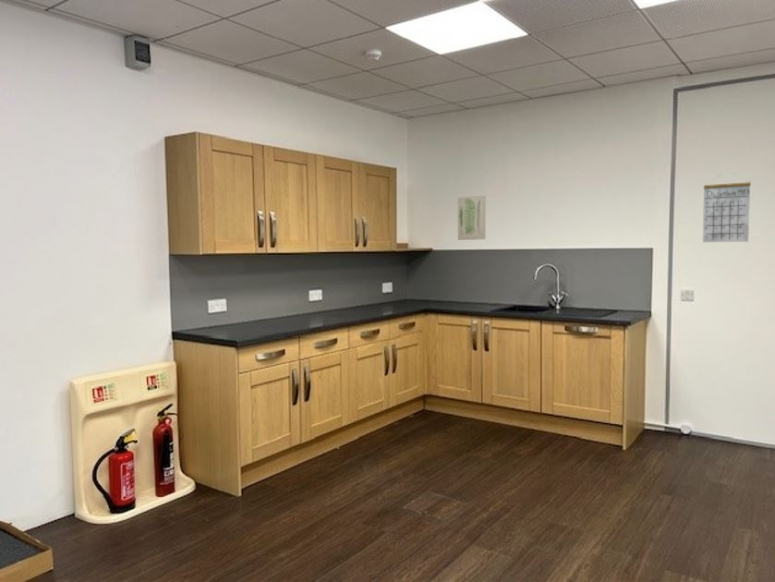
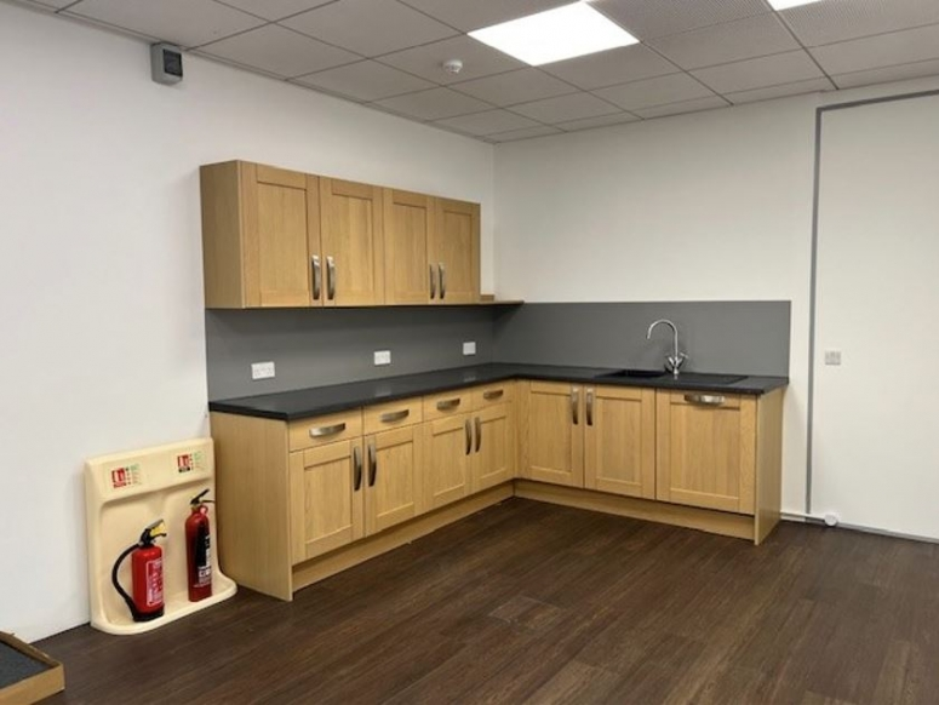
- calendar (726, 206)
- wall art (471, 218)
